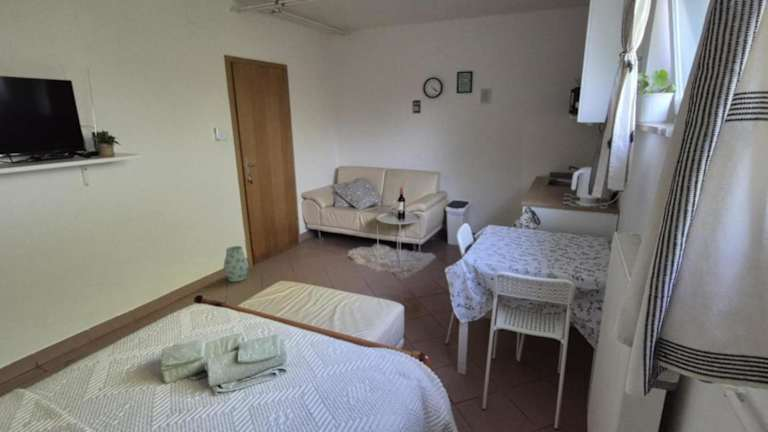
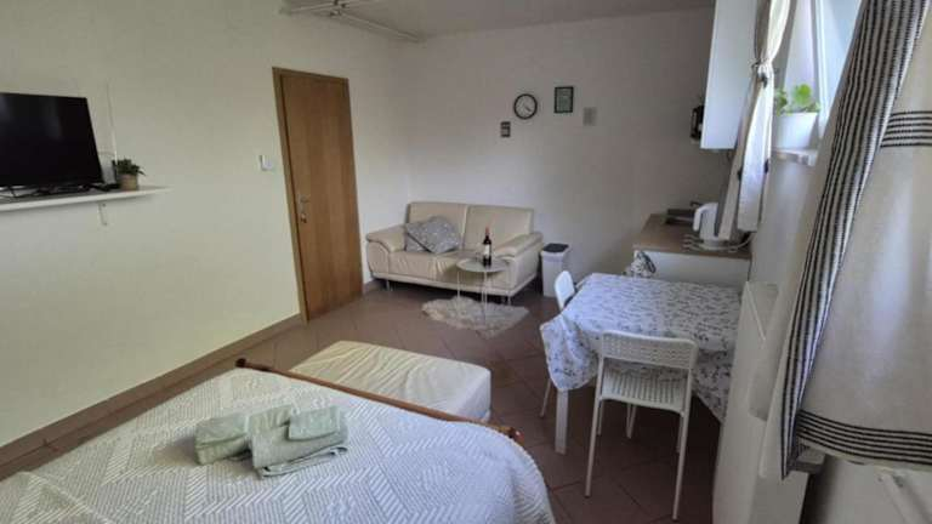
- vase (235, 263)
